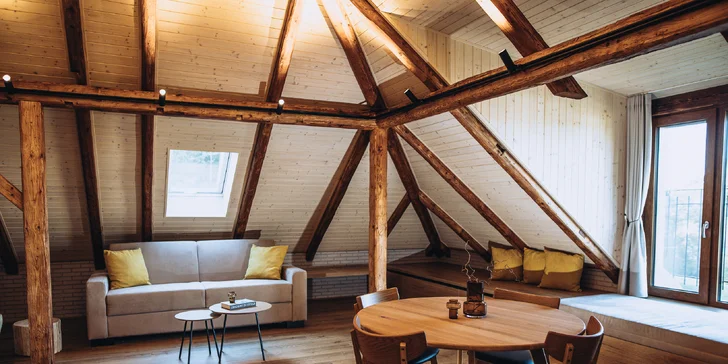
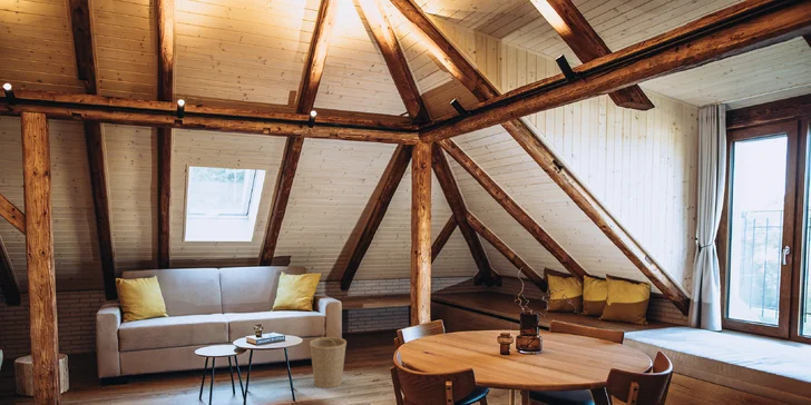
+ basket (328, 358)
